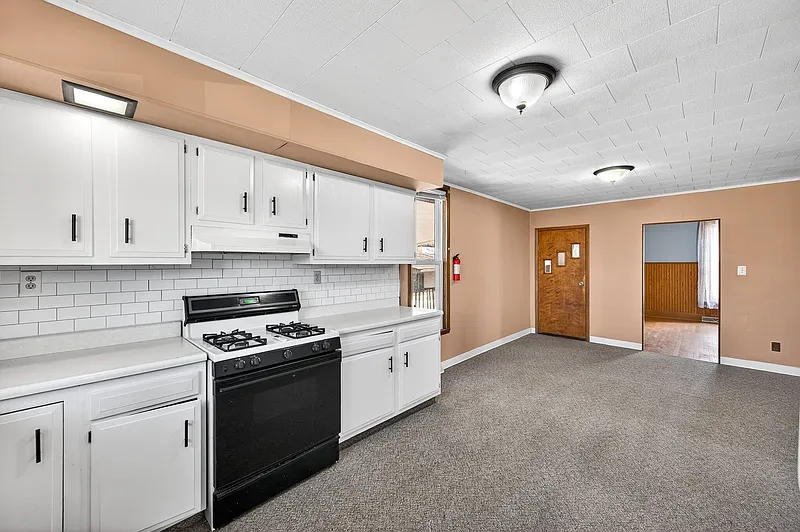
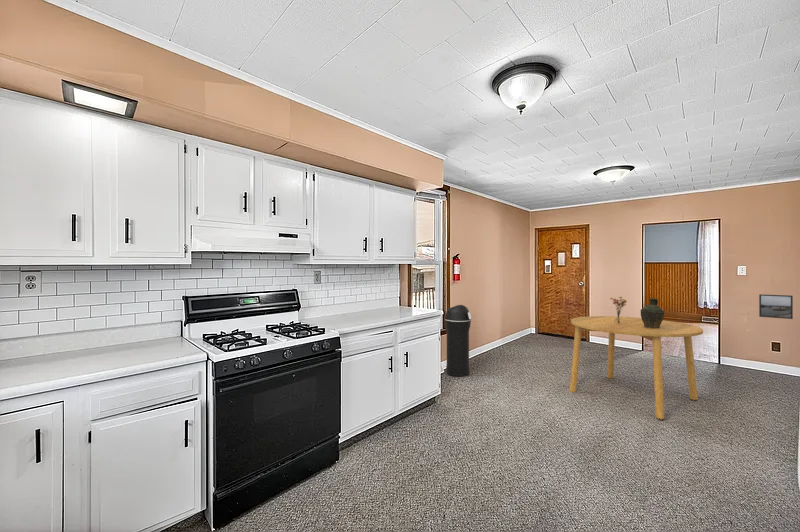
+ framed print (775, 306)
+ trash can (458, 339)
+ ceramic jug (652, 312)
+ dining table (613, 359)
+ bouquet (619, 310)
